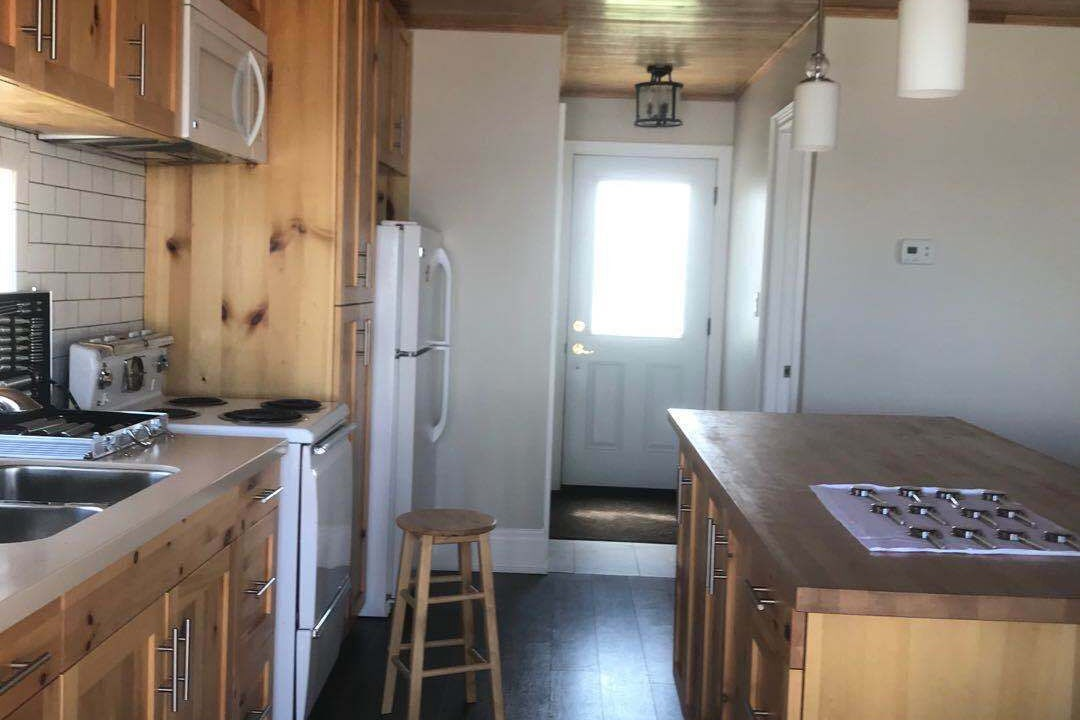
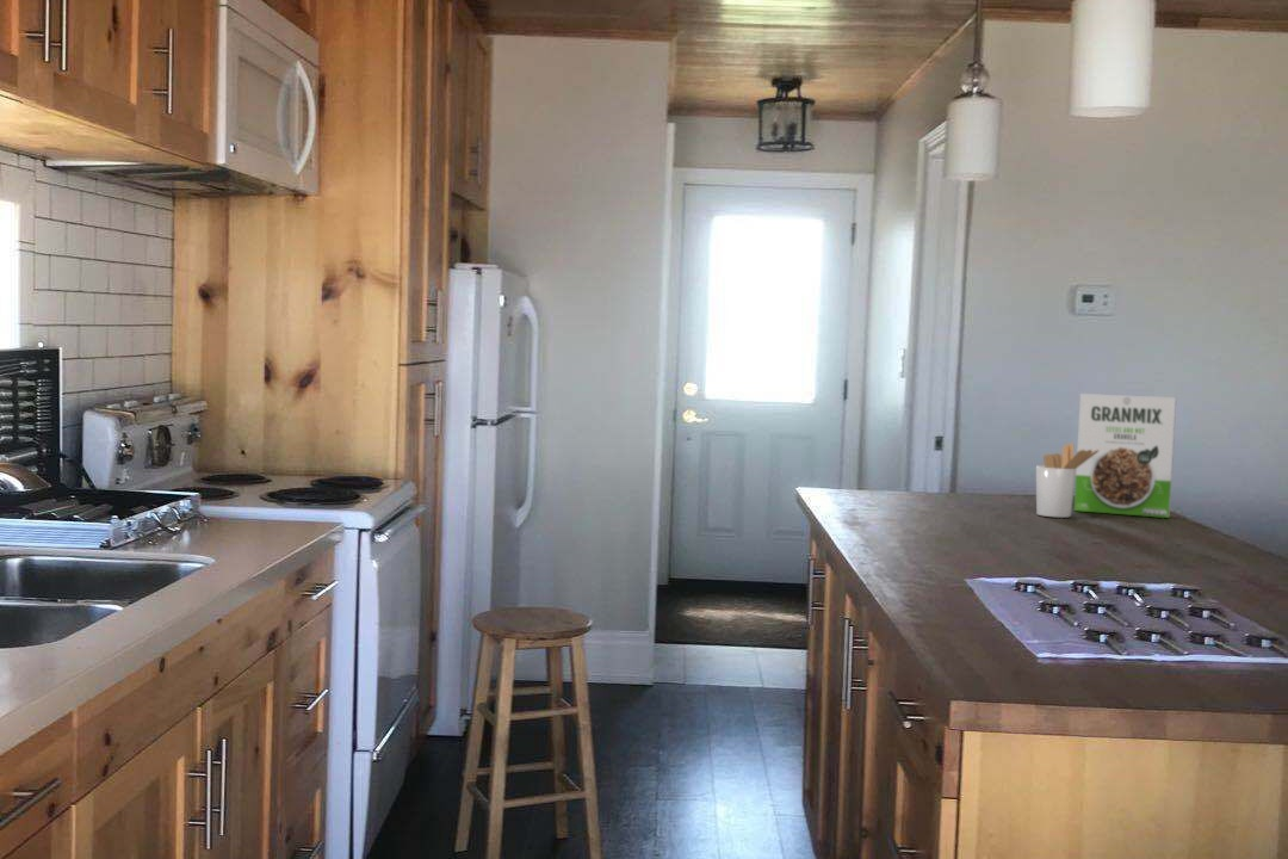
+ utensil holder (1065, 480)
+ cereal box (1125, 453)
